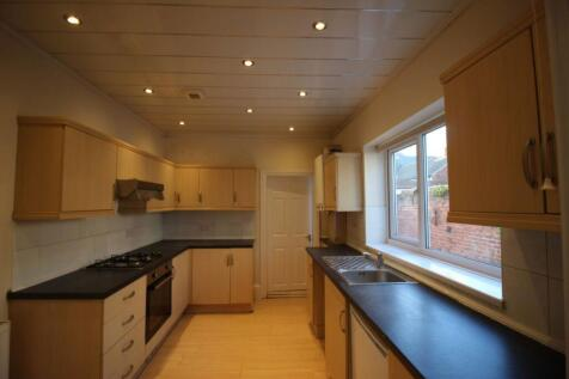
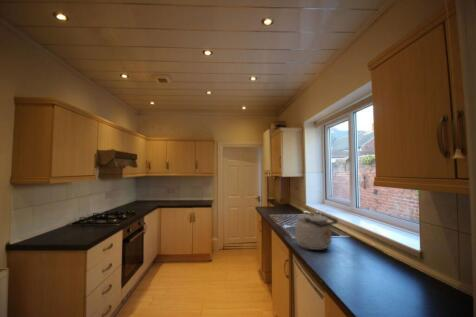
+ kettle (316, 229)
